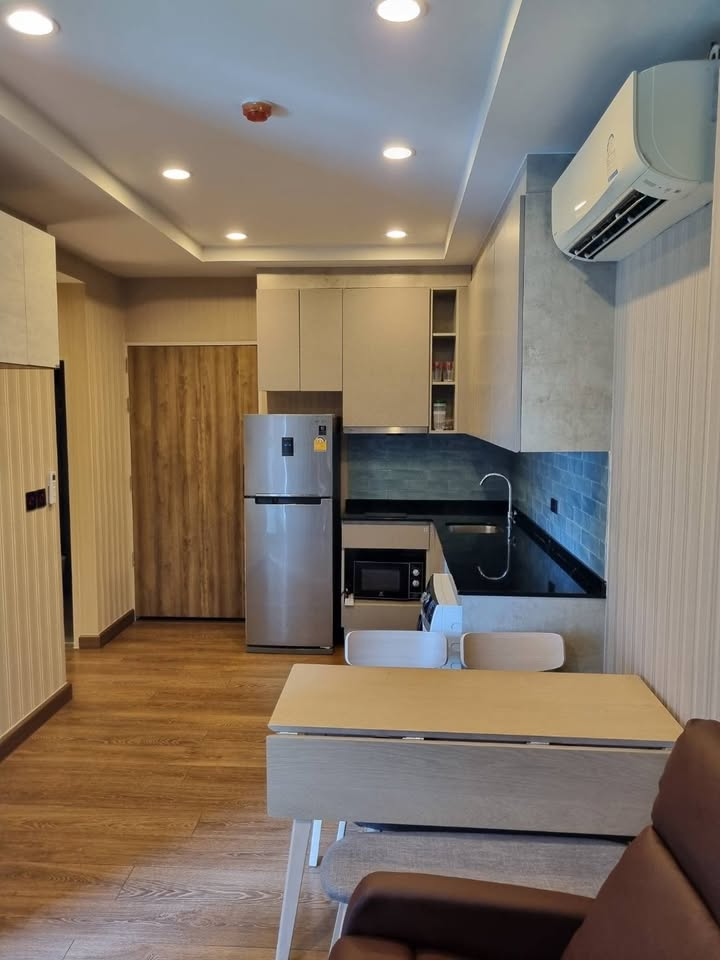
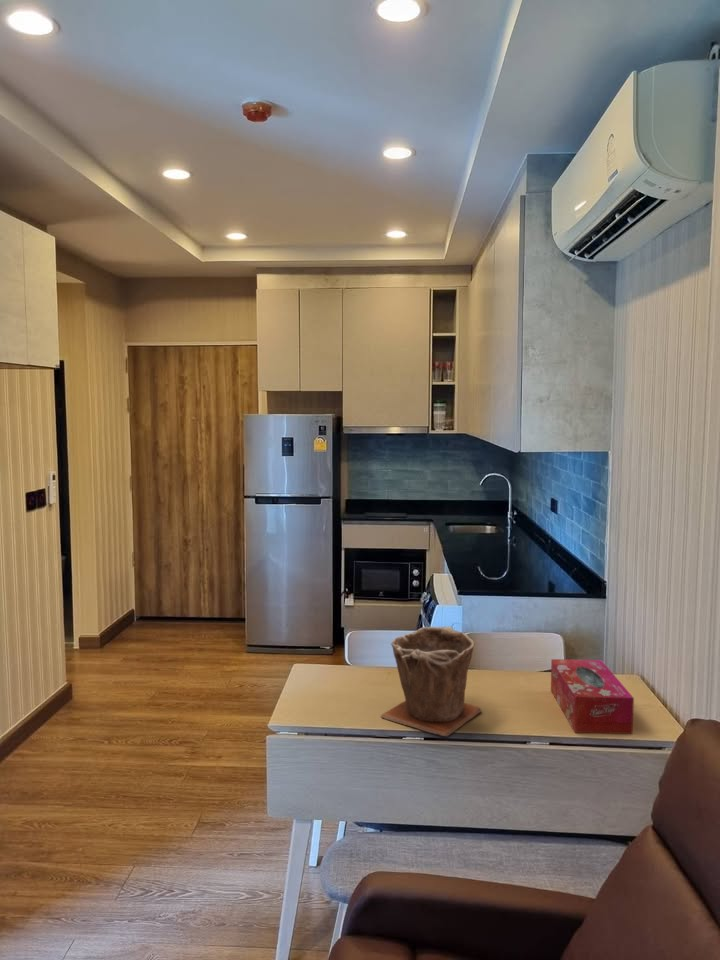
+ plant pot (431, 675)
+ tissue box (589, 693)
